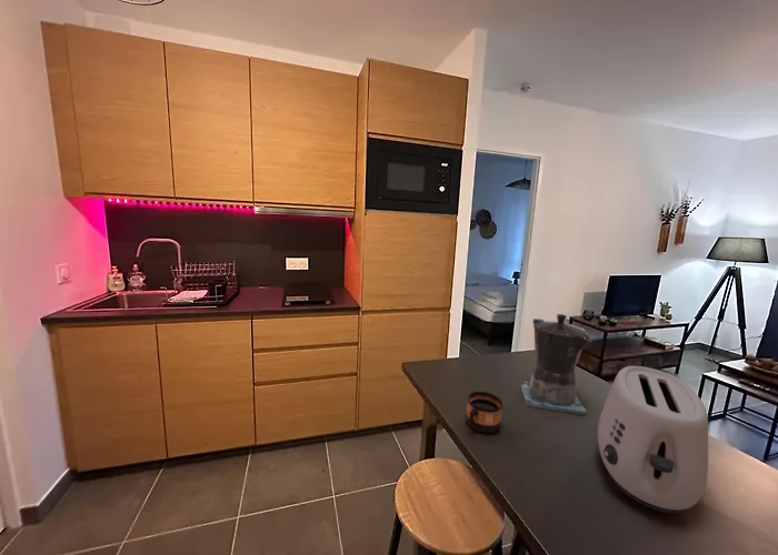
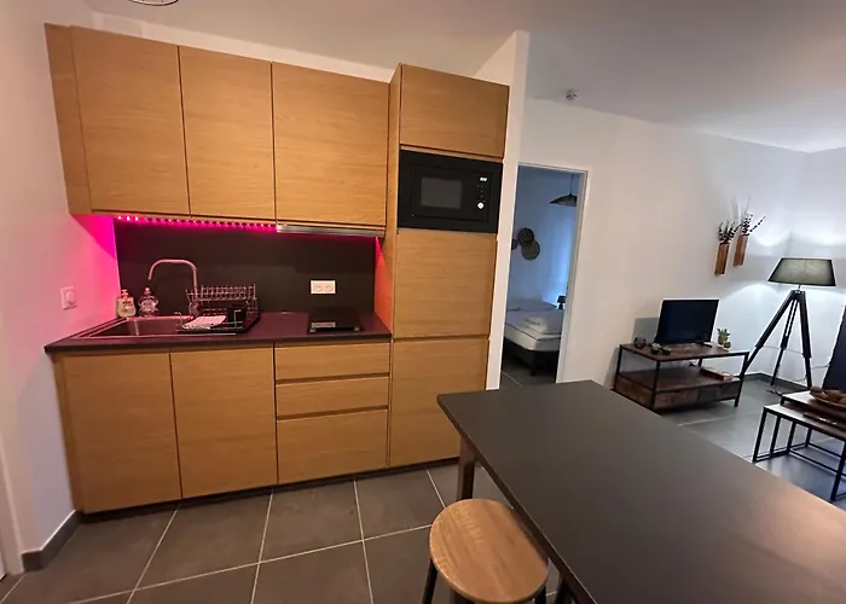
- toaster (648, 432)
- cup (481, 412)
- coffee maker (555, 356)
